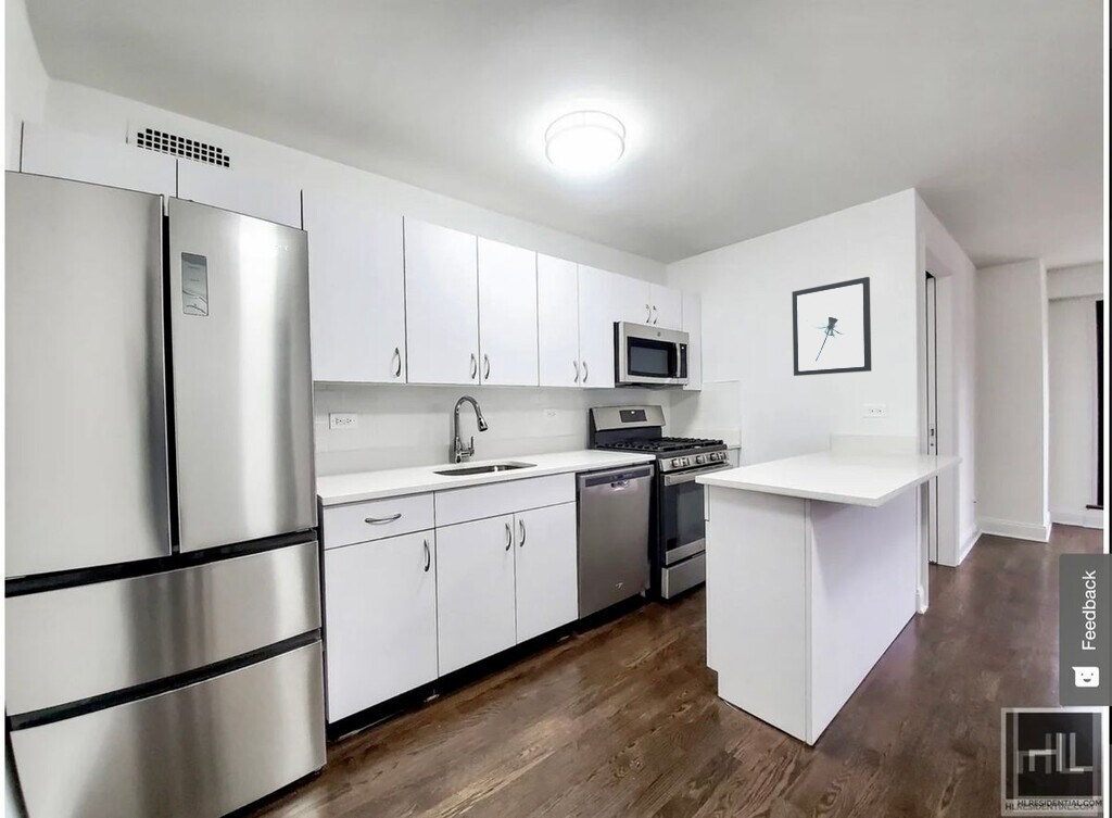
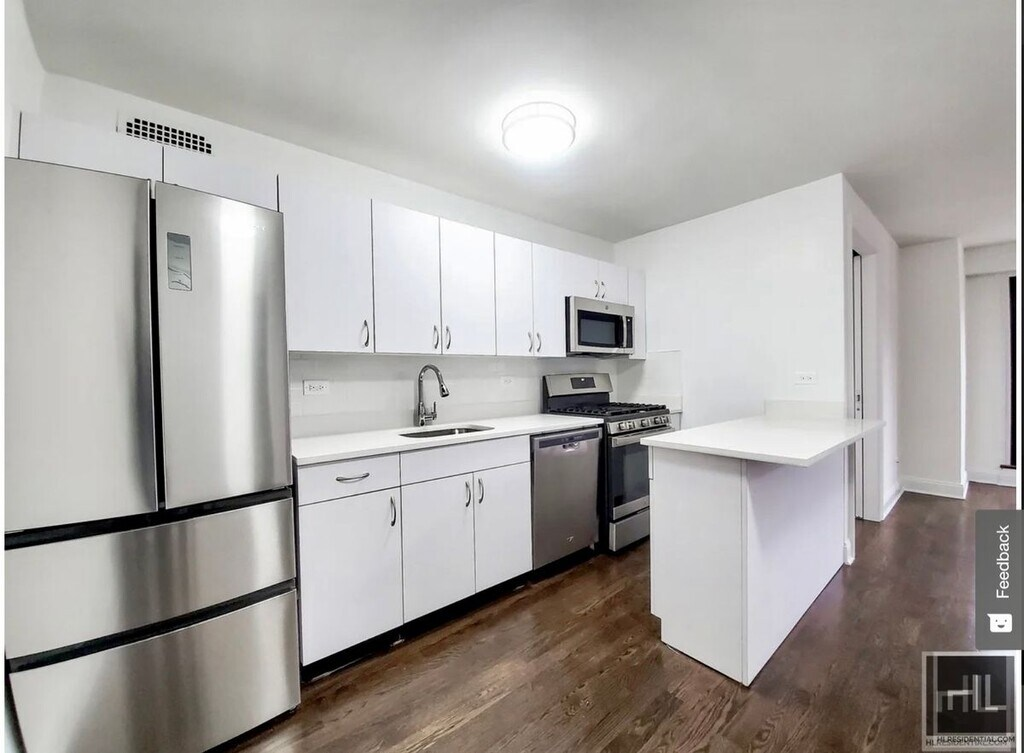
- wall art (829, 329)
